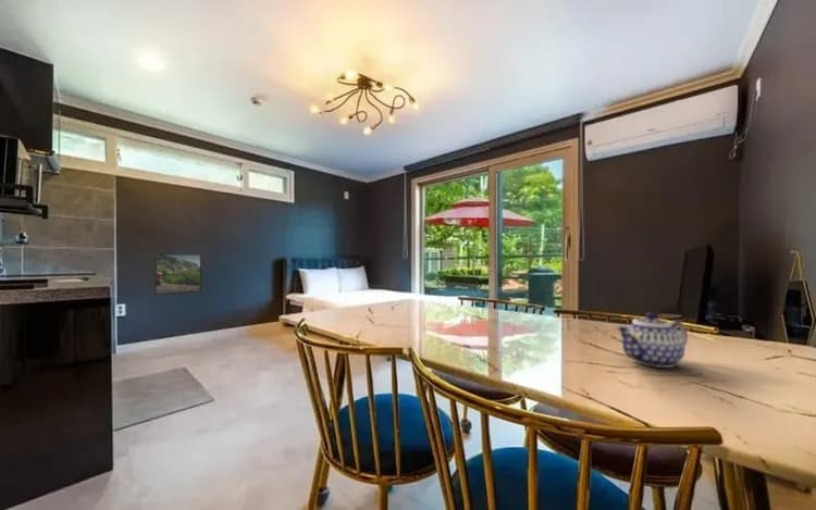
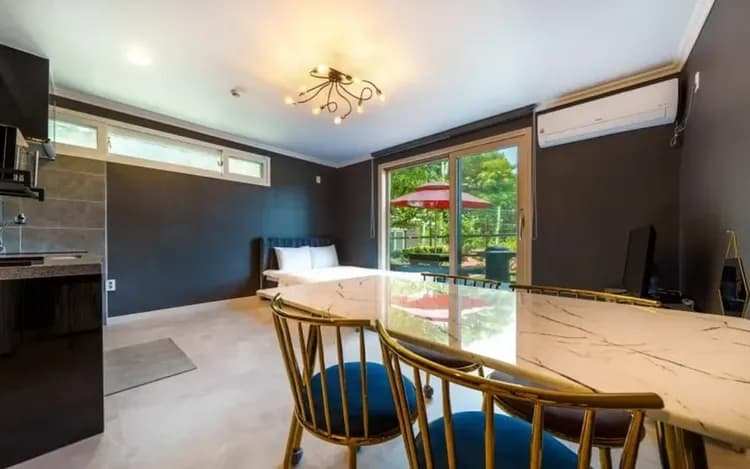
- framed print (178, 273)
- teapot (652, 337)
